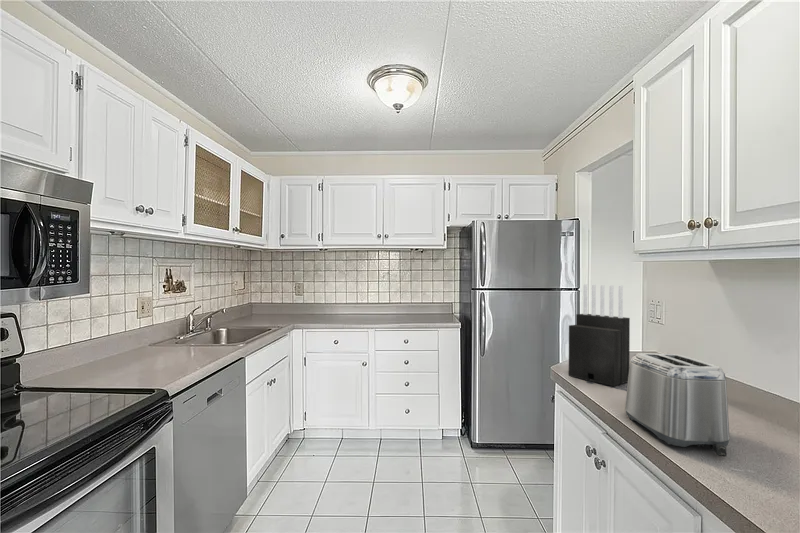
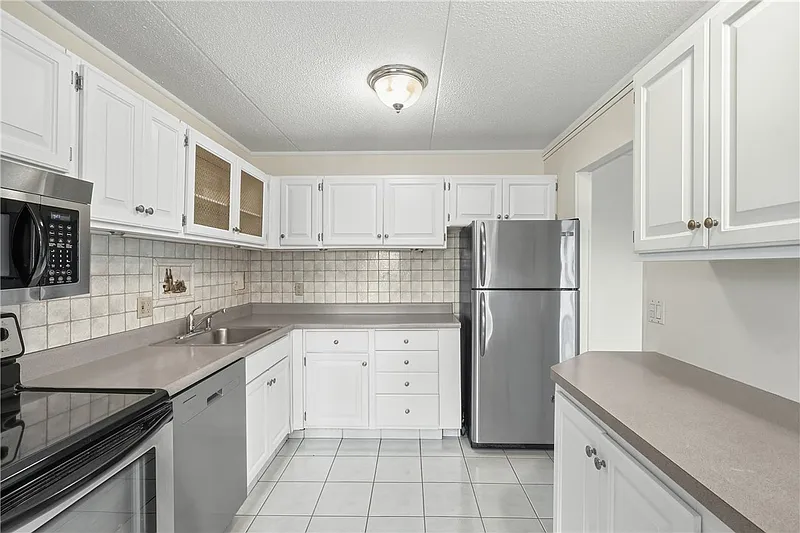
- toaster (675, 396)
- knife block (596, 332)
